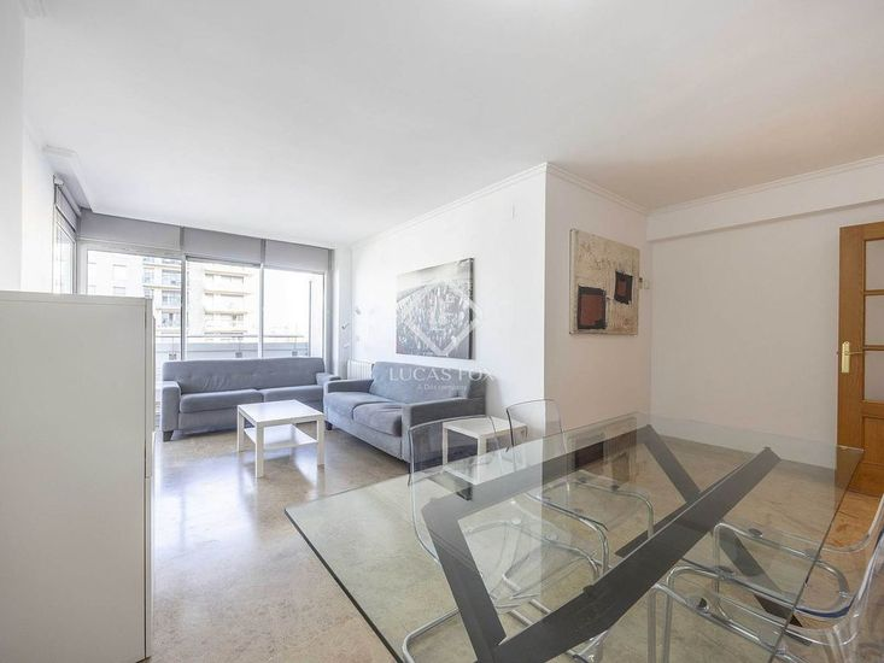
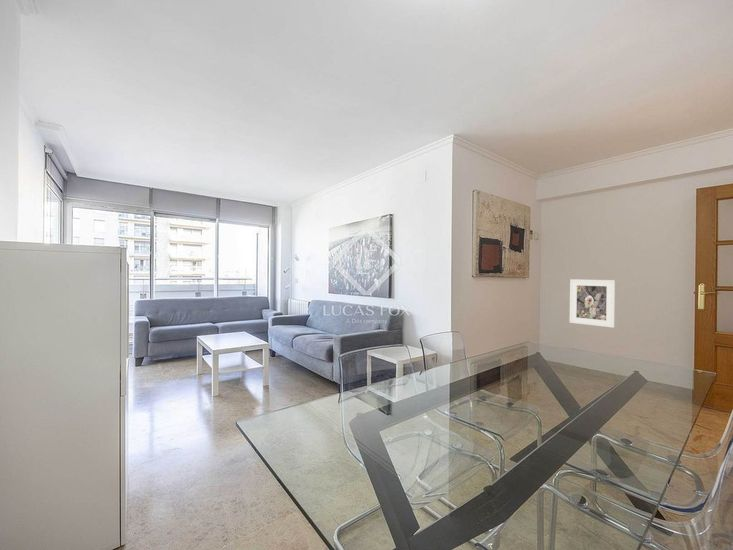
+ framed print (591, 302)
